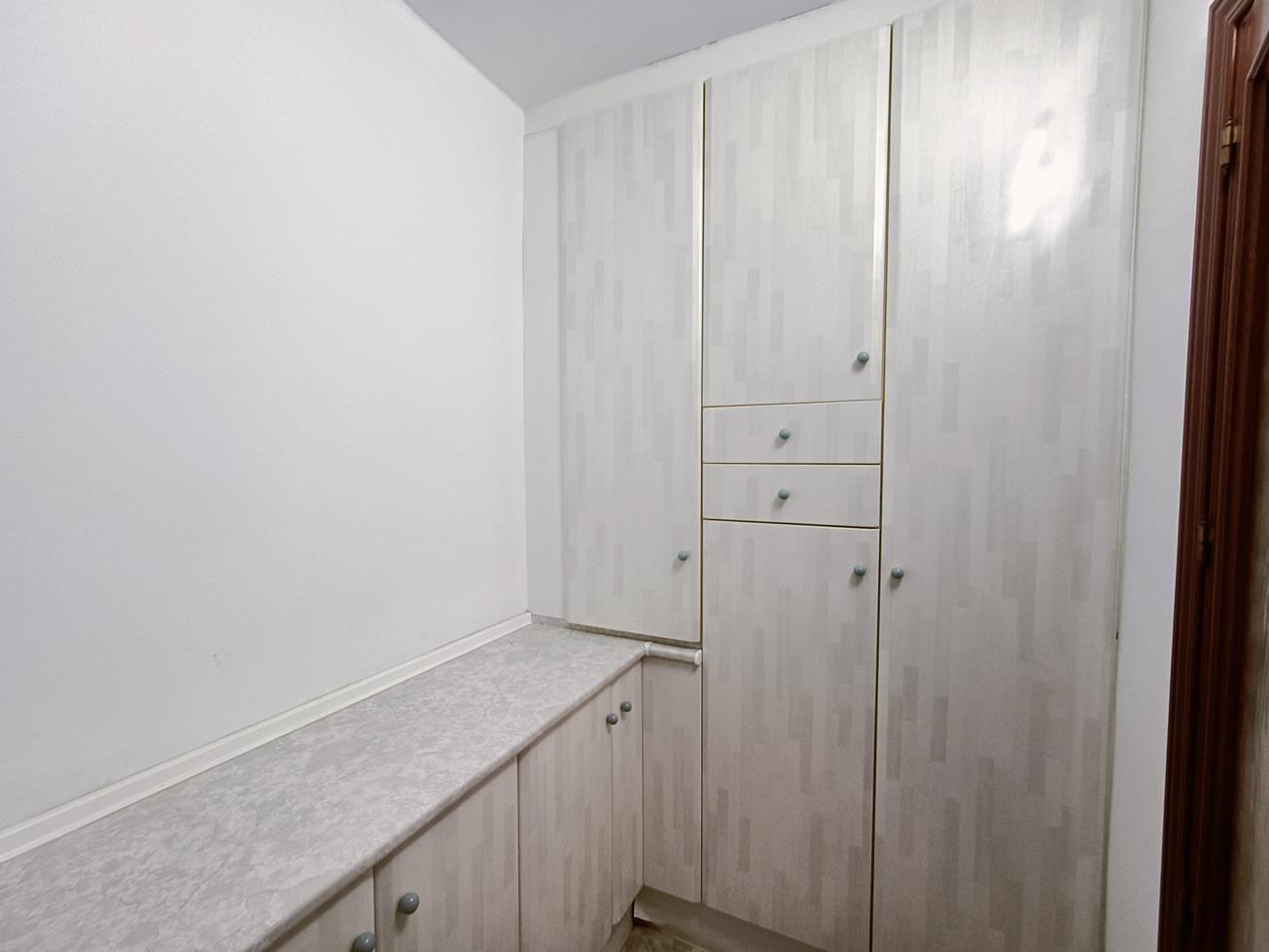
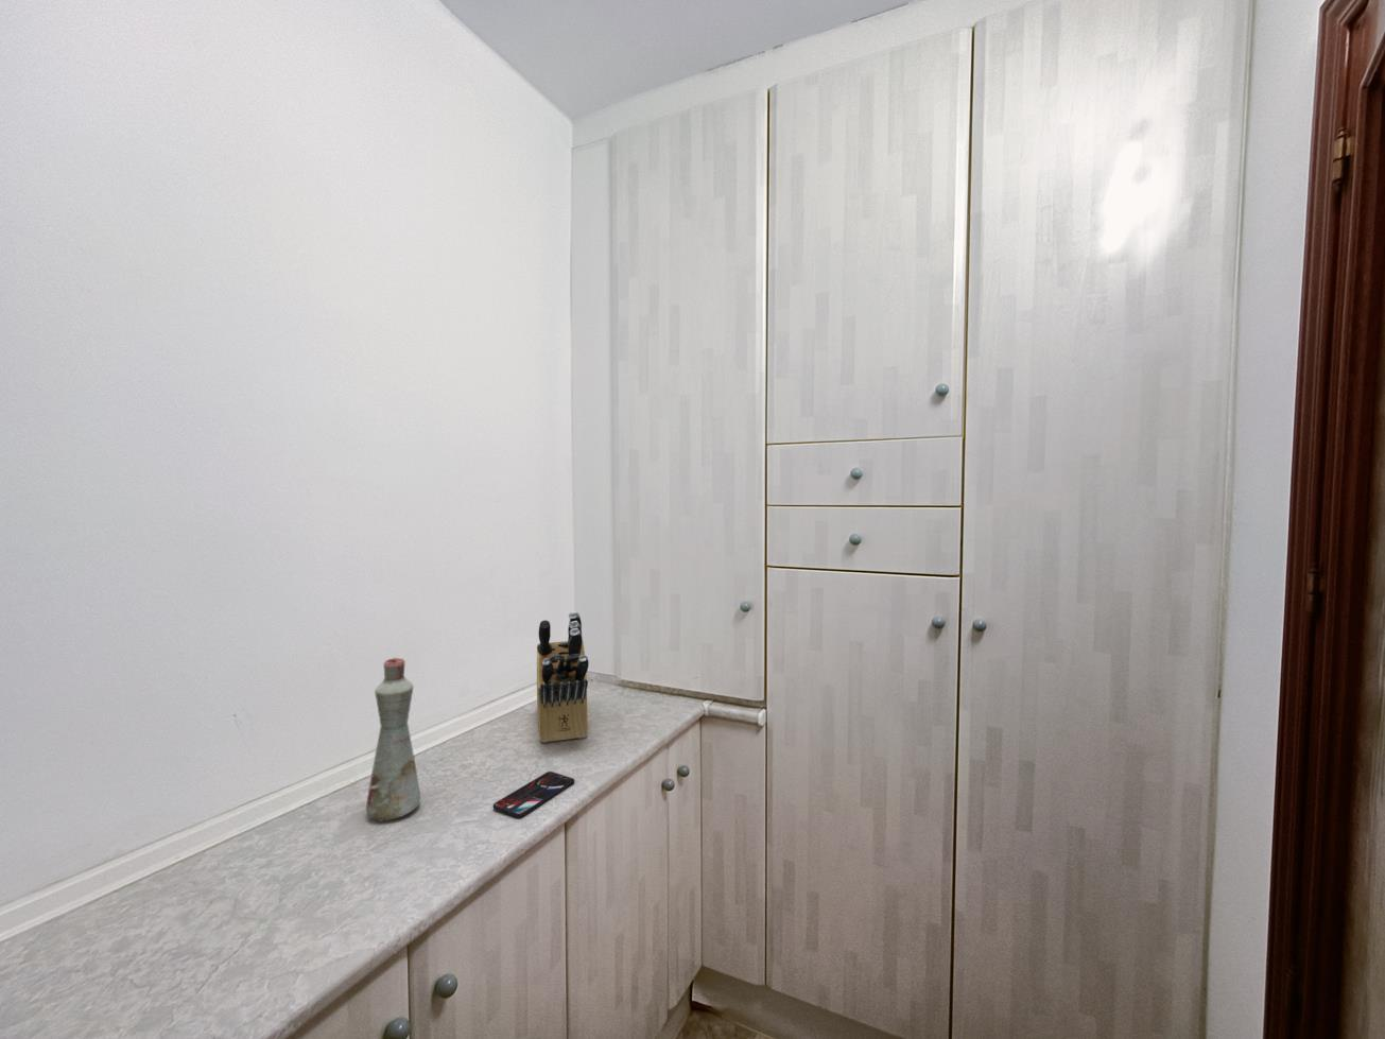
+ smartphone (535, 792)
+ bottle (393, 735)
+ knife block (560, 666)
